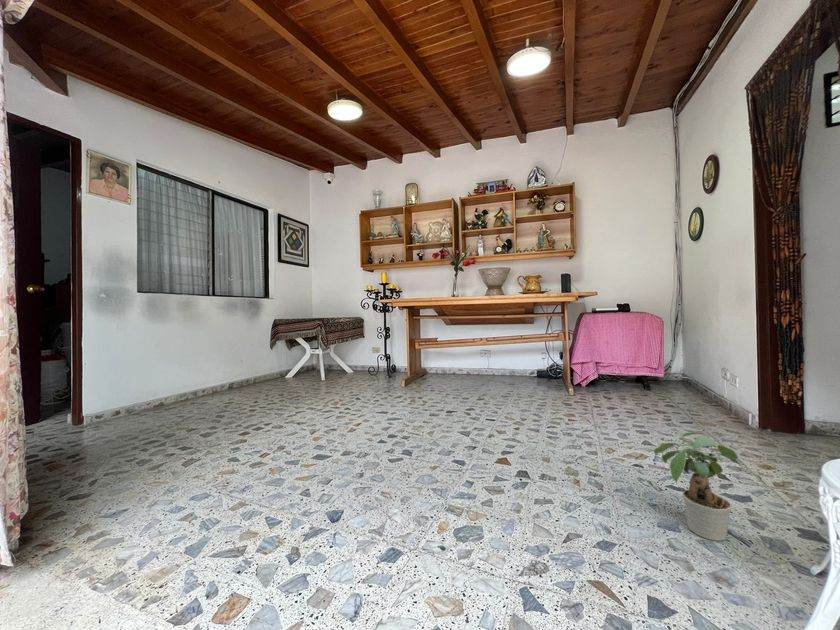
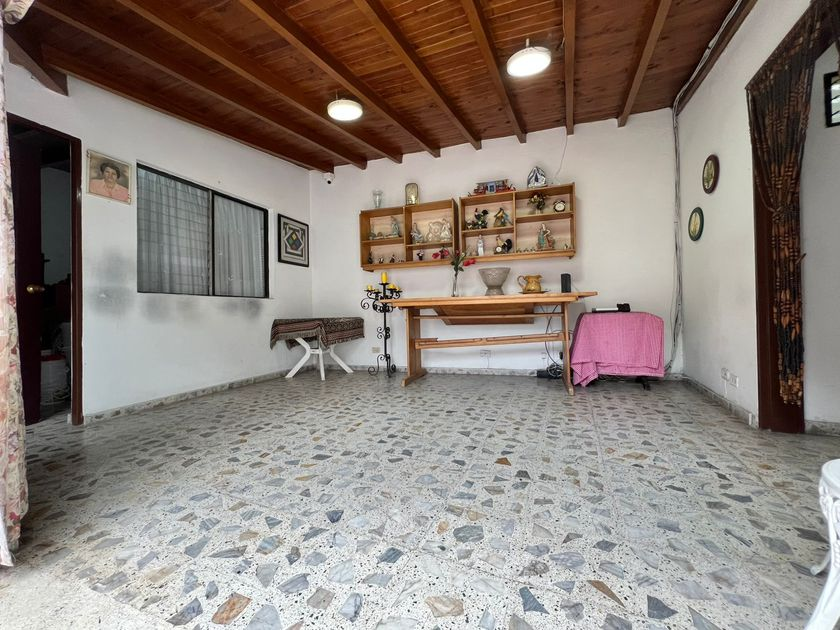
- potted plant (697, 478)
